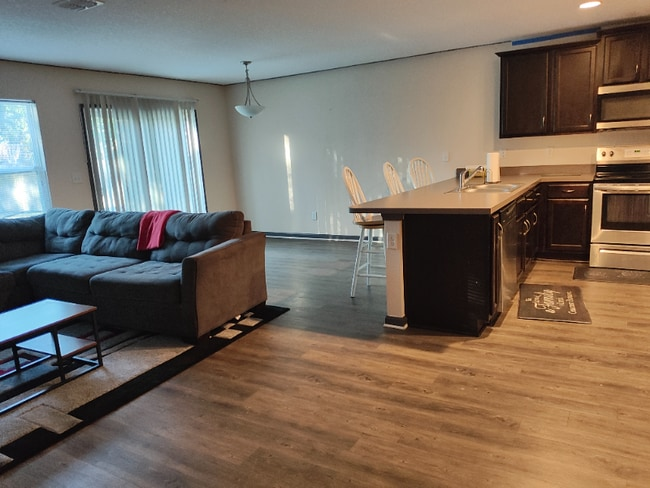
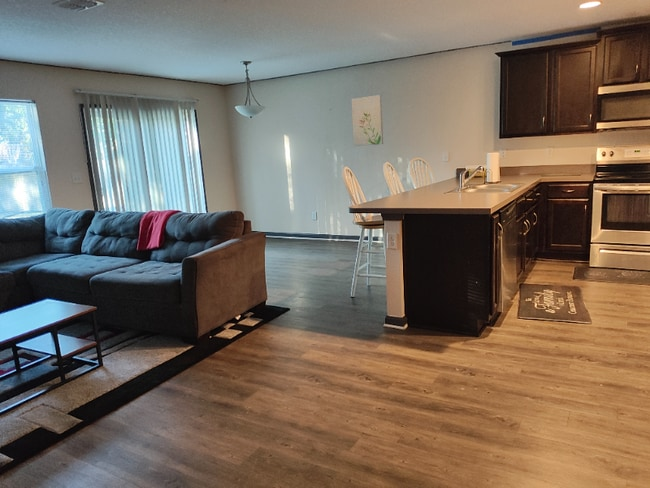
+ wall art (367, 121)
